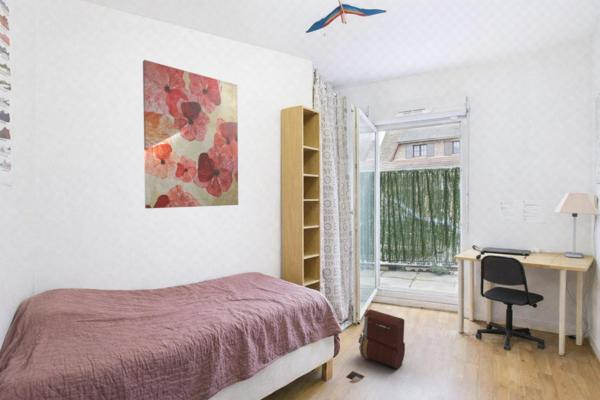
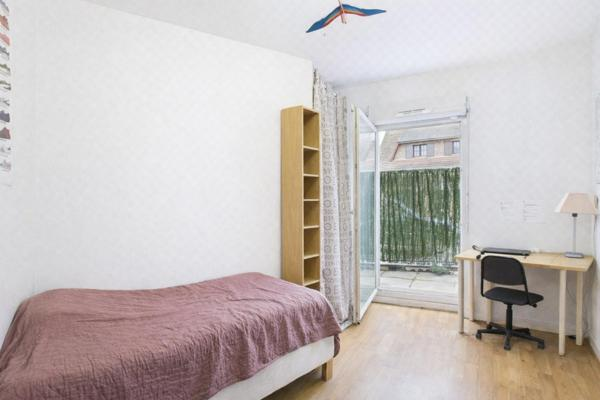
- wall art (195, 140)
- backpack (372, 342)
